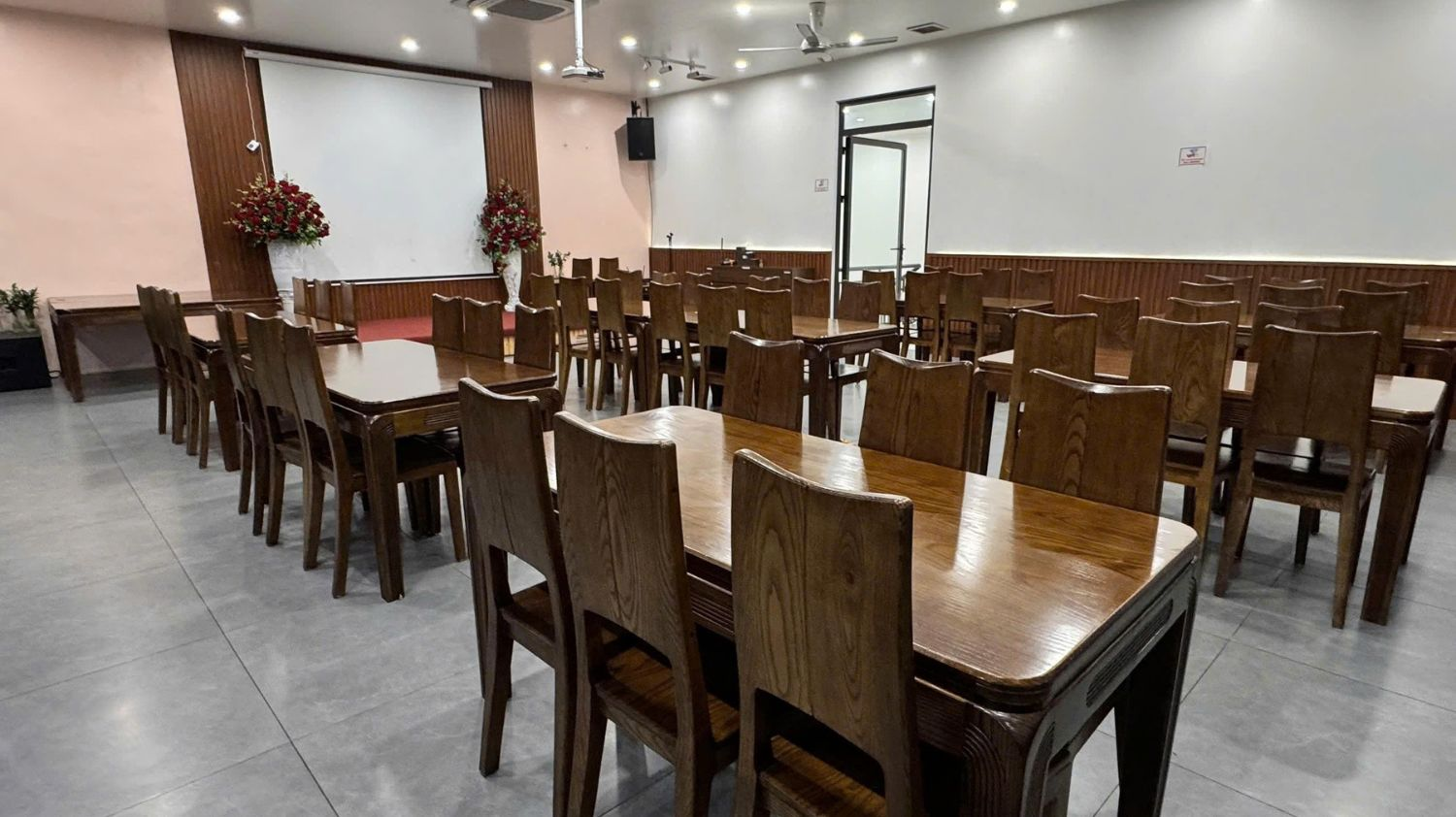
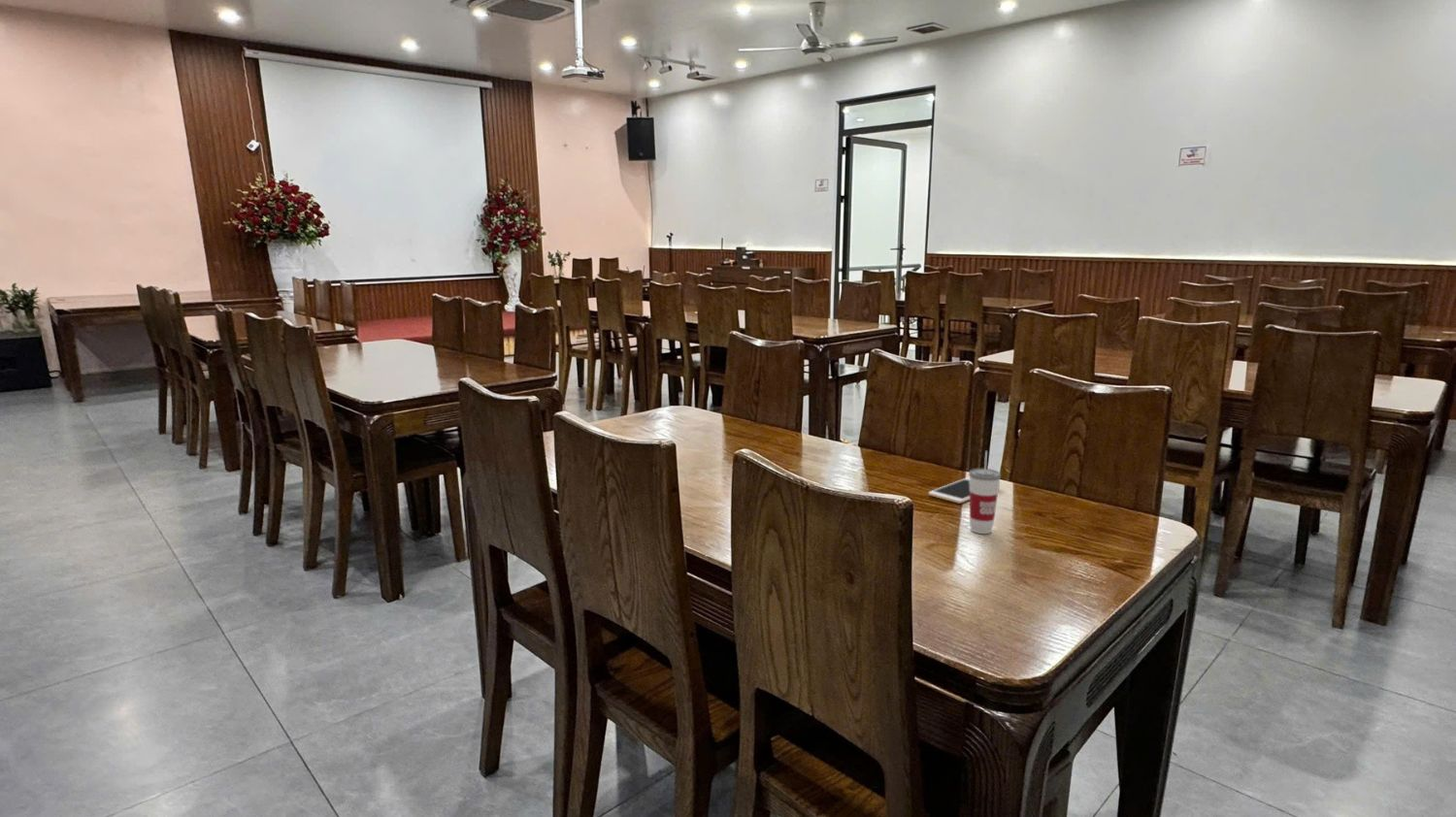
+ cell phone (964, 489)
+ cup (983, 491)
